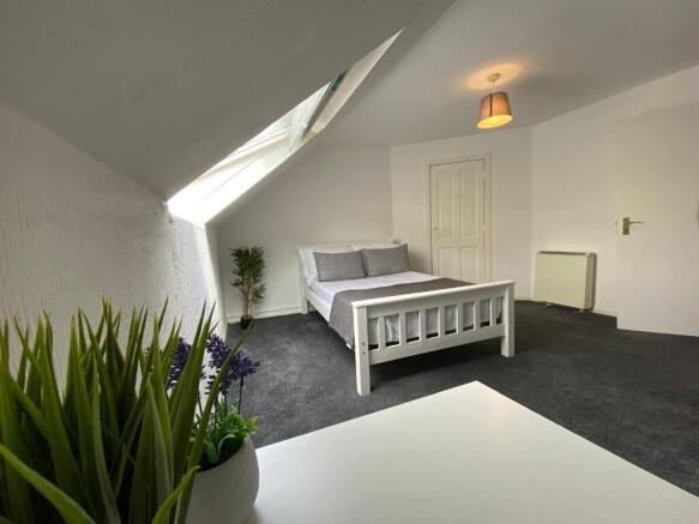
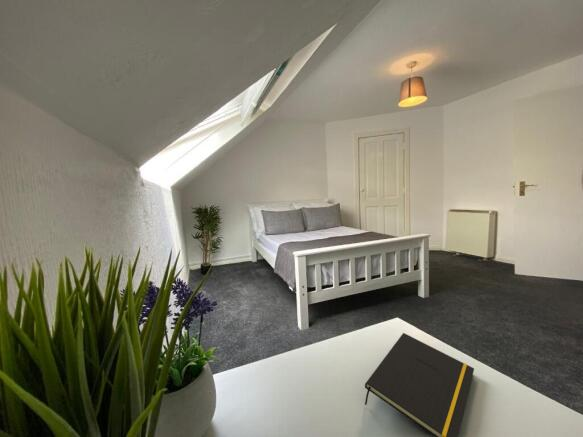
+ notepad (422, 377)
